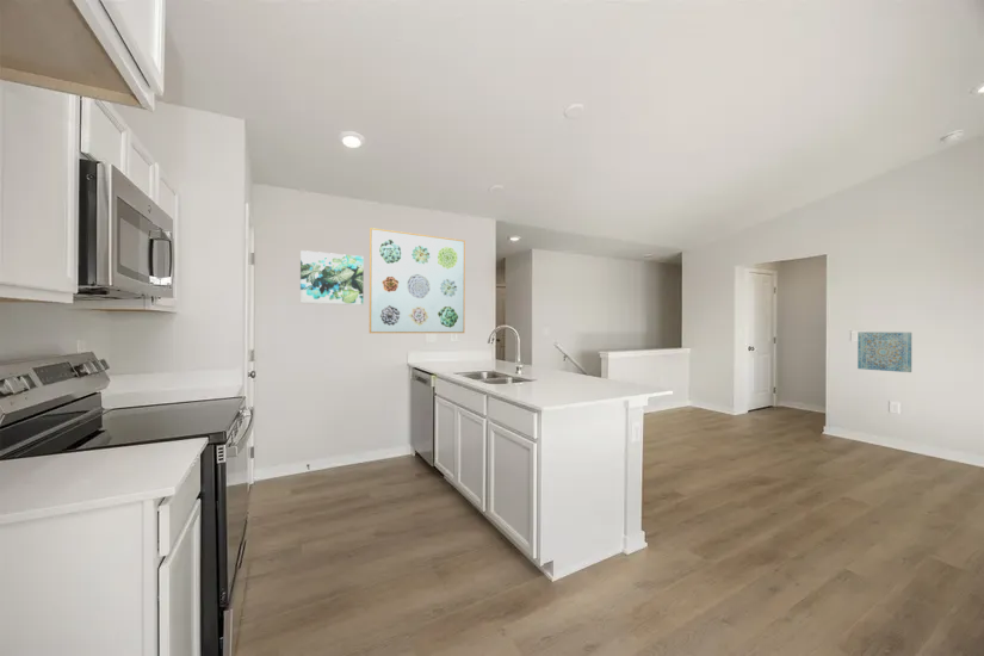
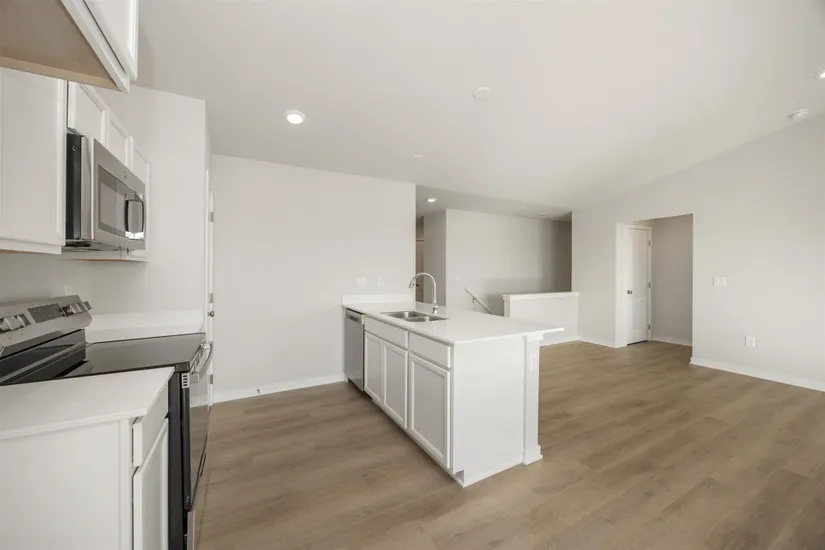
- wall art (883, 351)
- wall art (333, 278)
- wall art (420, 284)
